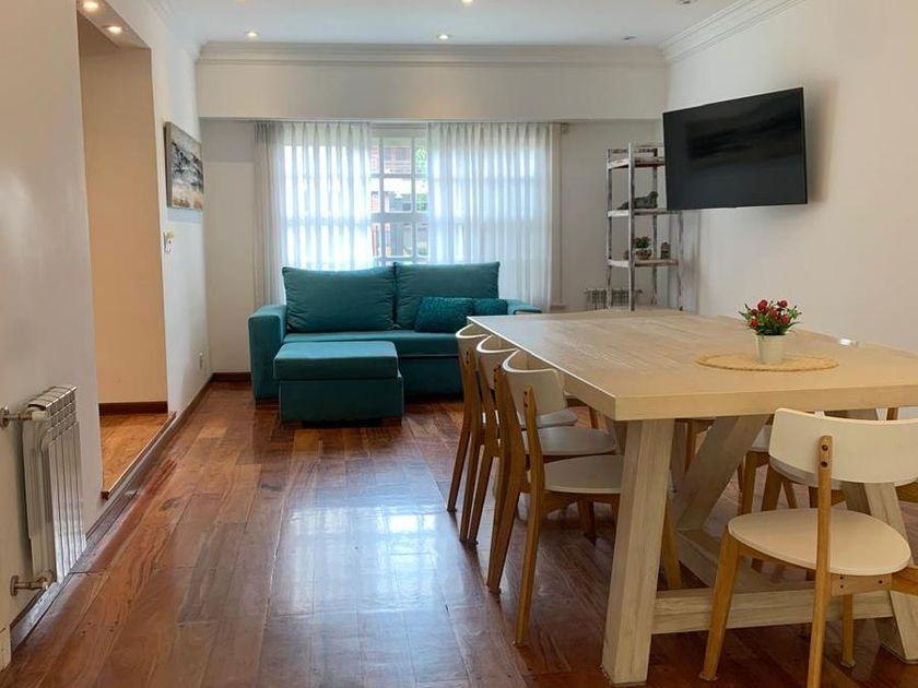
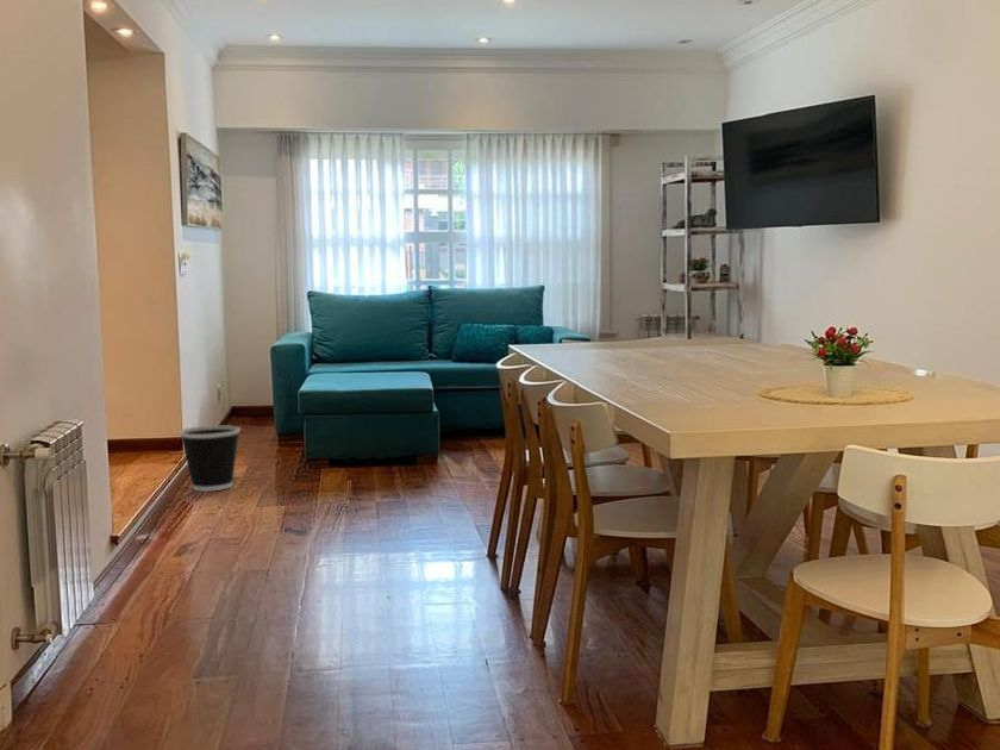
+ wastebasket (211, 458)
